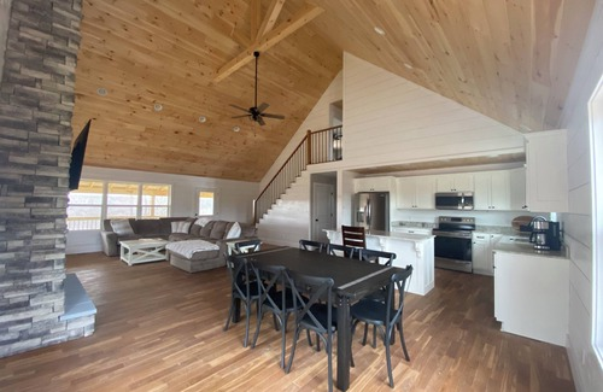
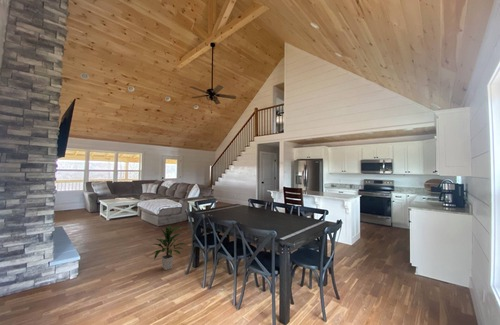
+ indoor plant (168, 245)
